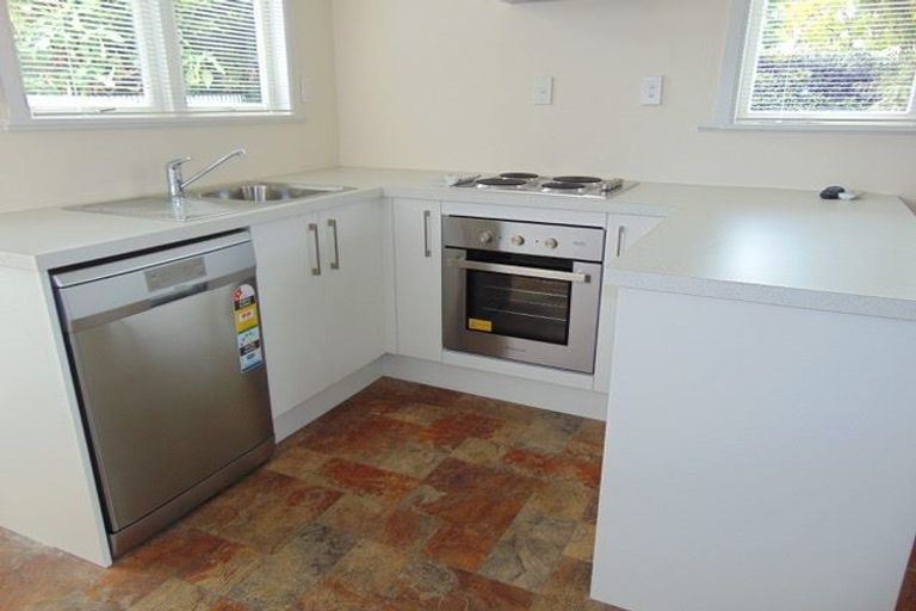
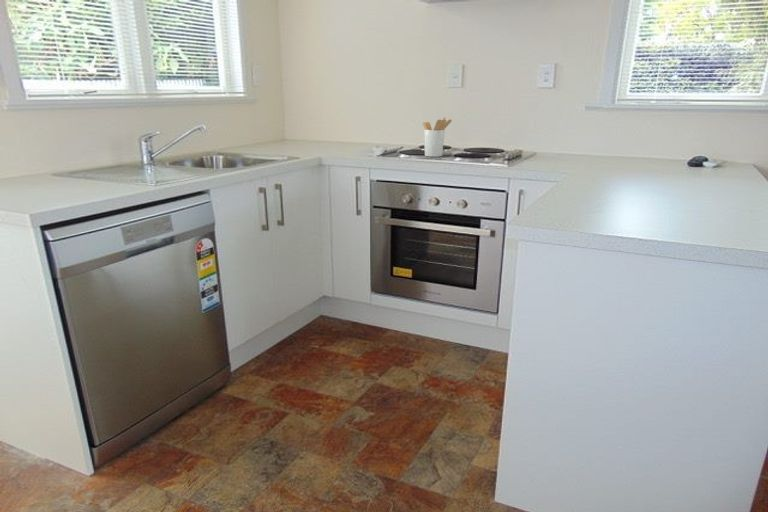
+ utensil holder (437, 136)
